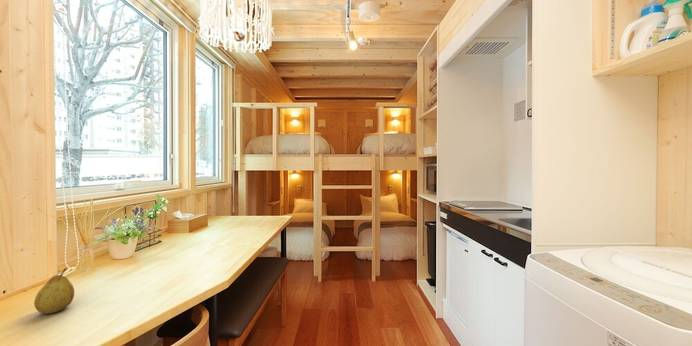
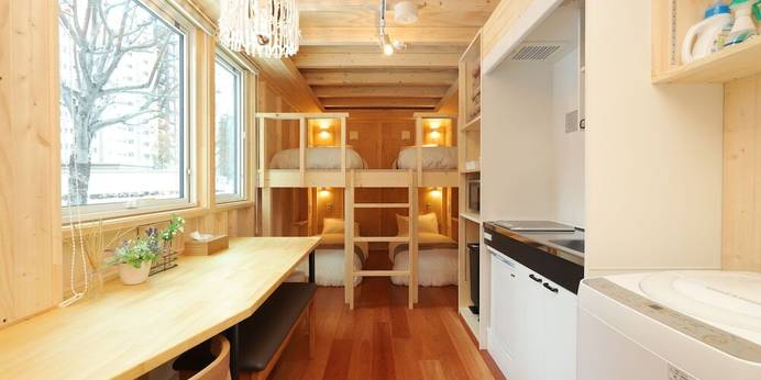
- fruit (55, 290)
